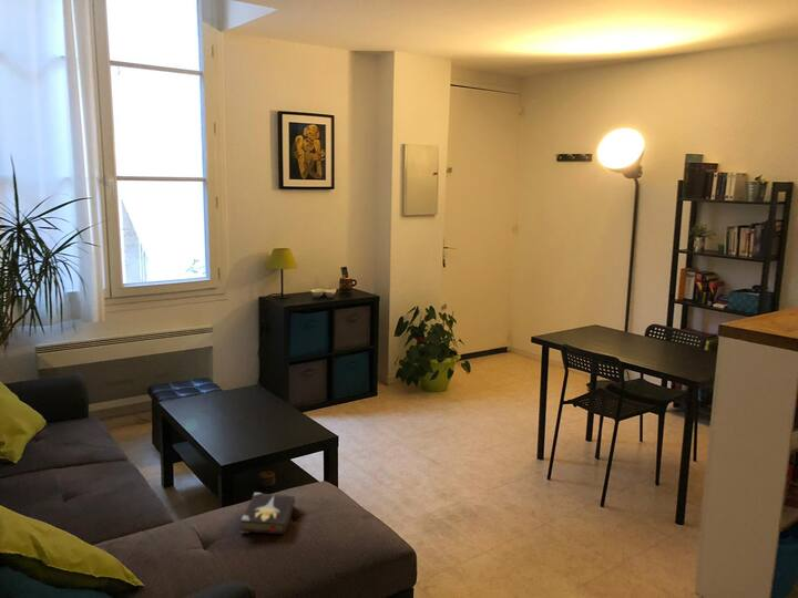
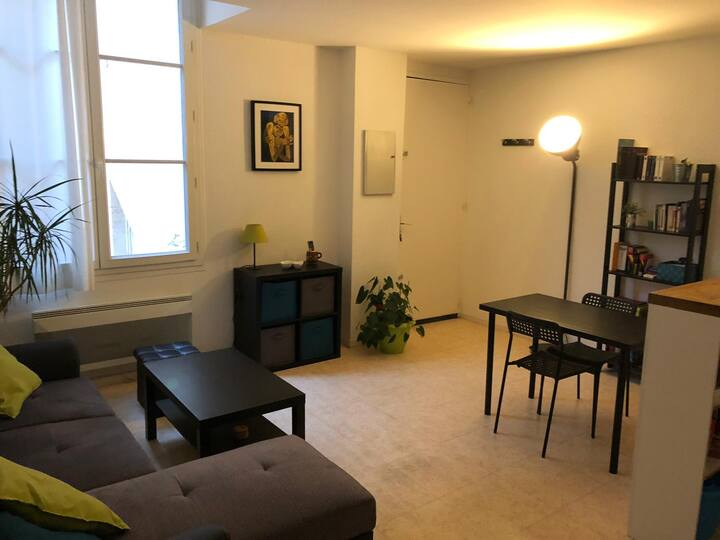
- hardback book (268, 512)
